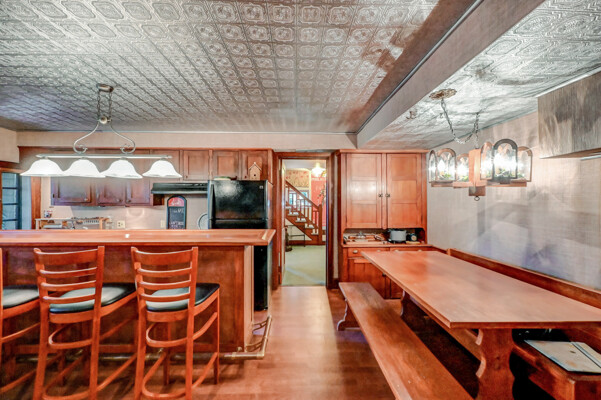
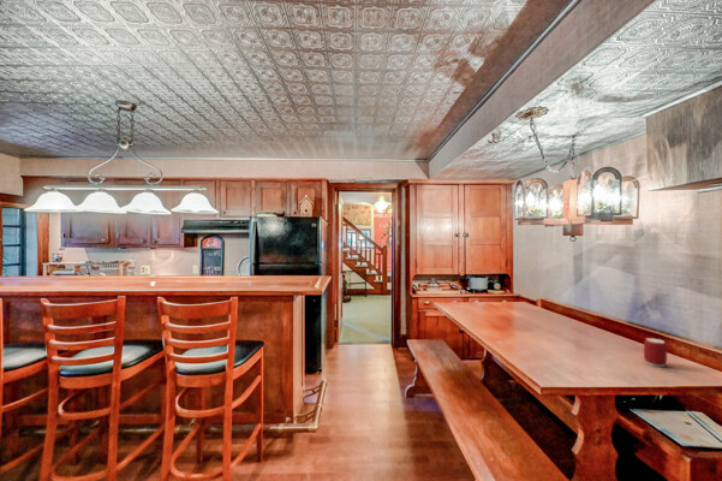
+ can (655, 351)
